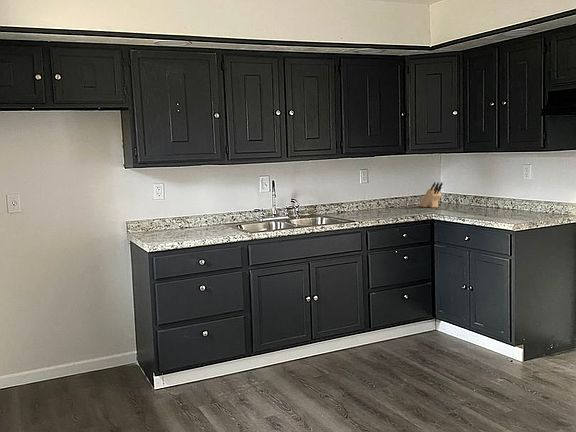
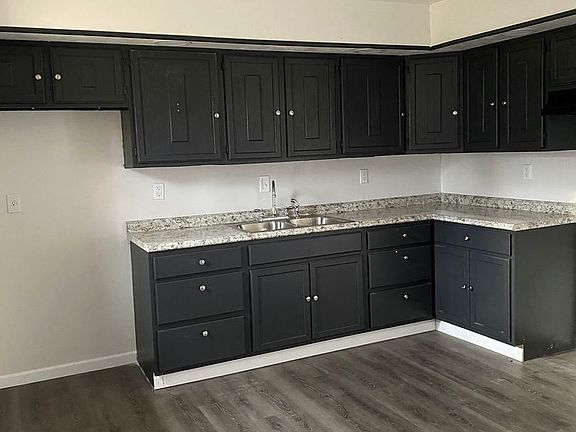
- knife block (431, 194)
